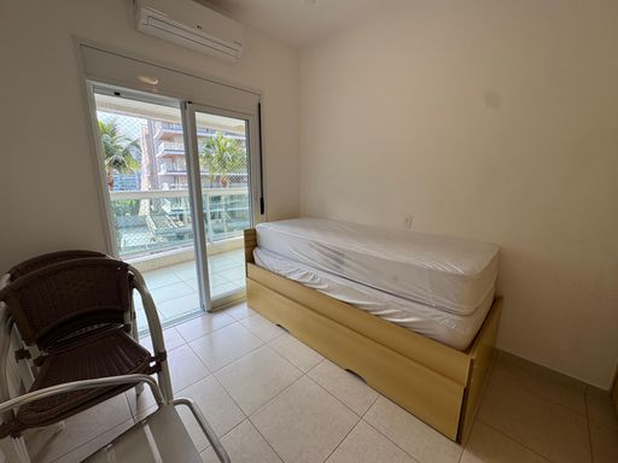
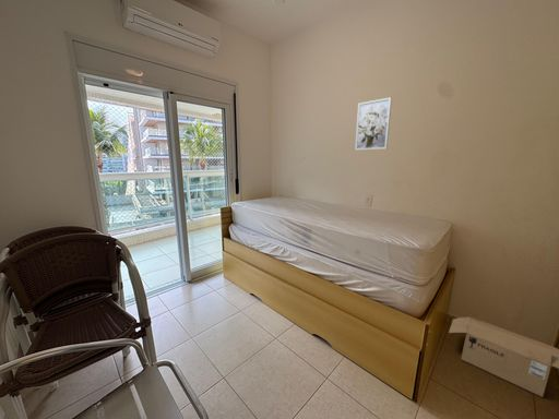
+ wall art (372, 125)
+ cardboard box (504, 344)
